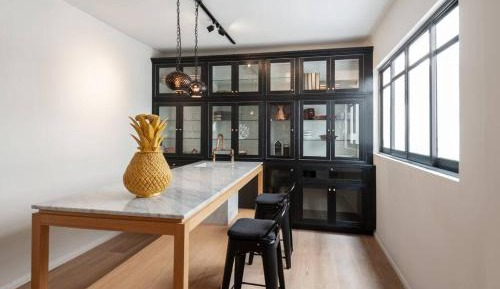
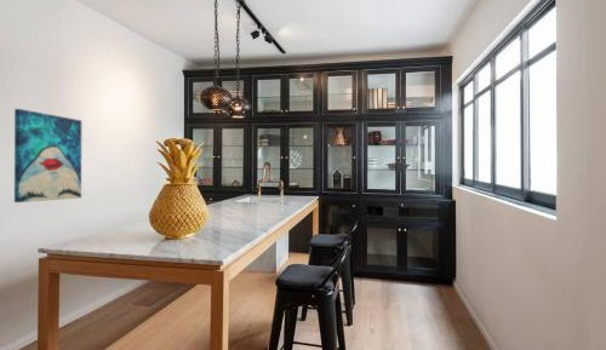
+ wall art (51, 157)
